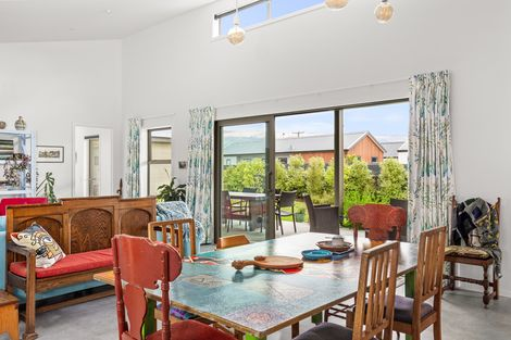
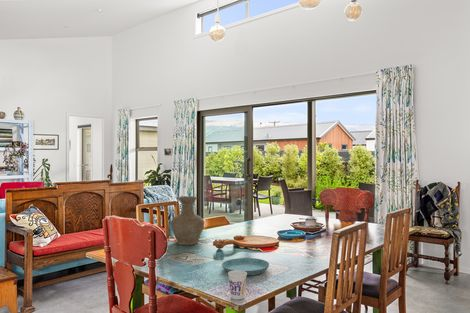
+ vase (187, 219)
+ cup (237, 285)
+ saucer (245, 266)
